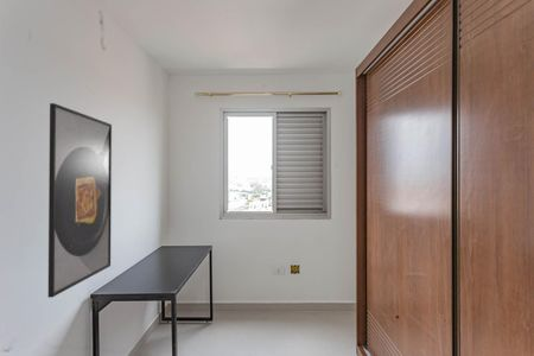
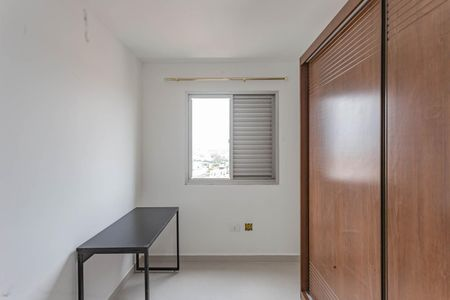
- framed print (84, 197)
